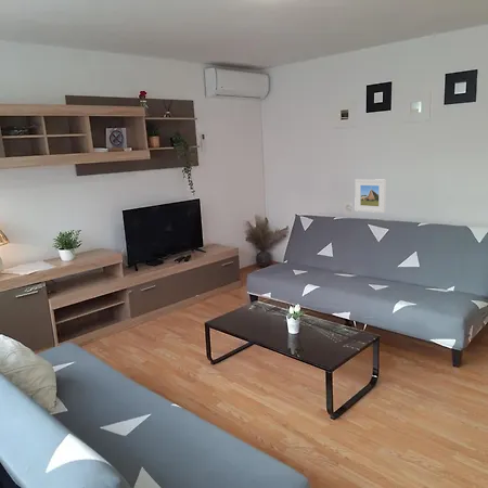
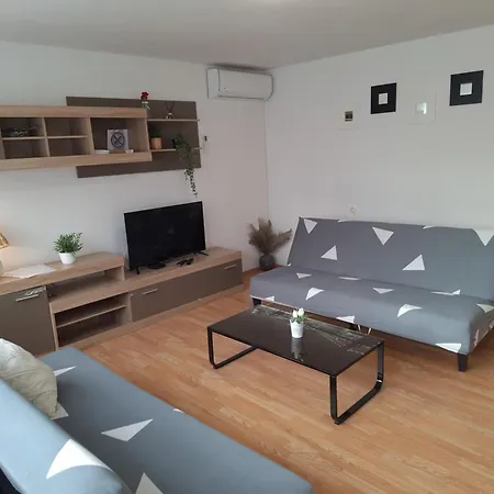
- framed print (370, 195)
